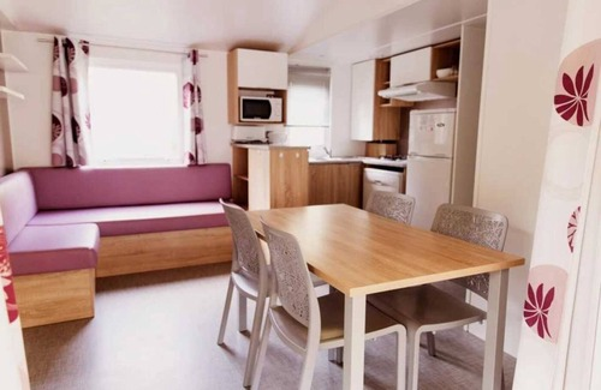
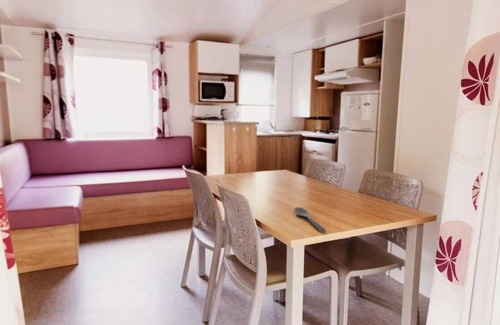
+ spoon (309, 218)
